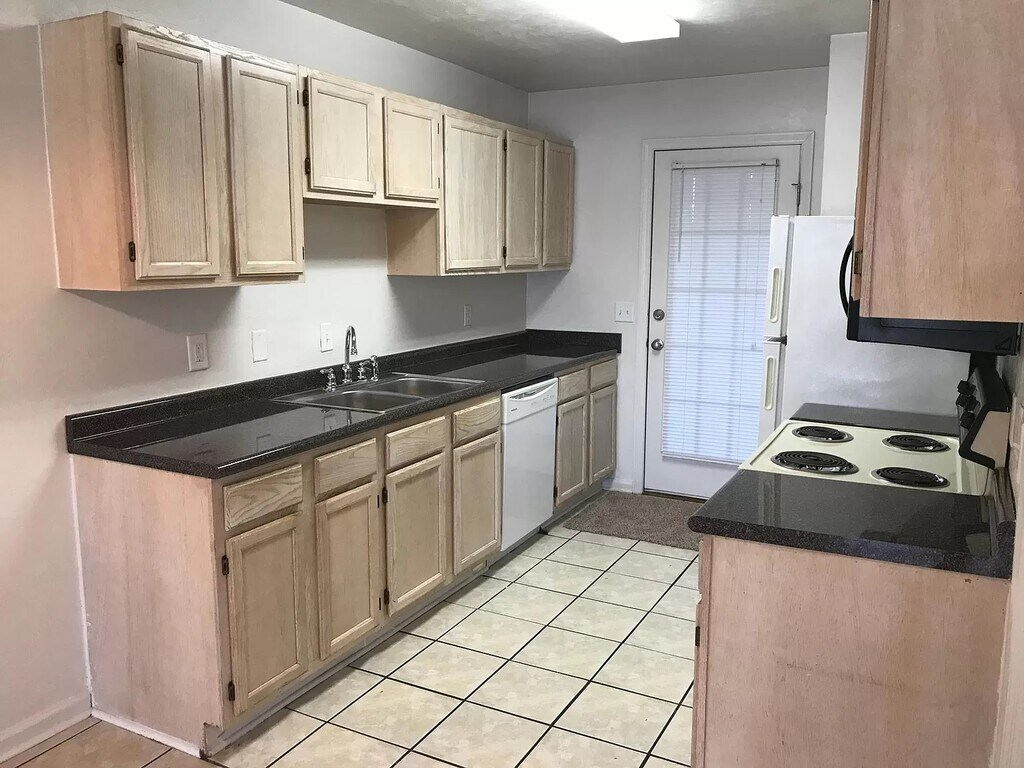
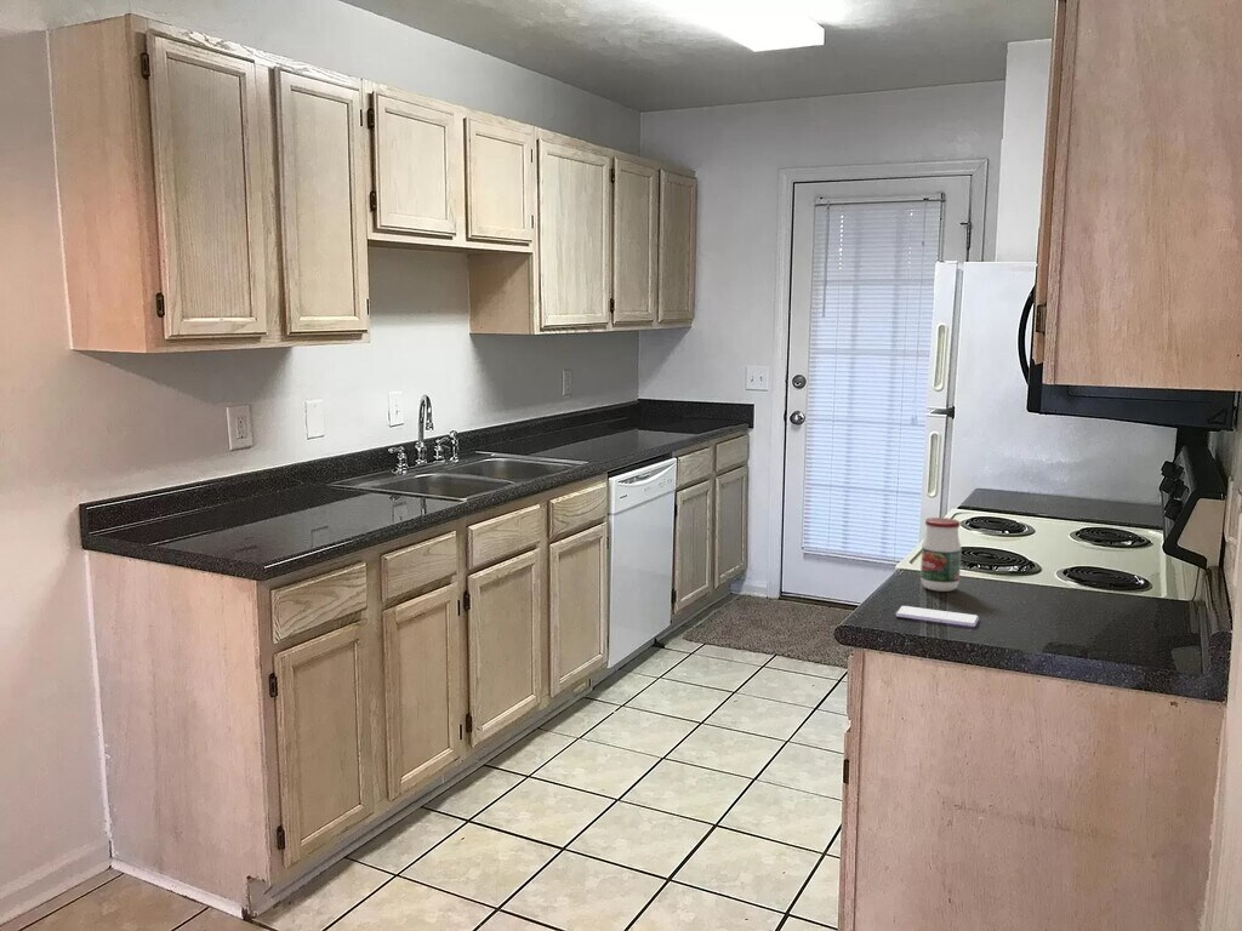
+ smartphone (936, 615)
+ jar (940, 554)
